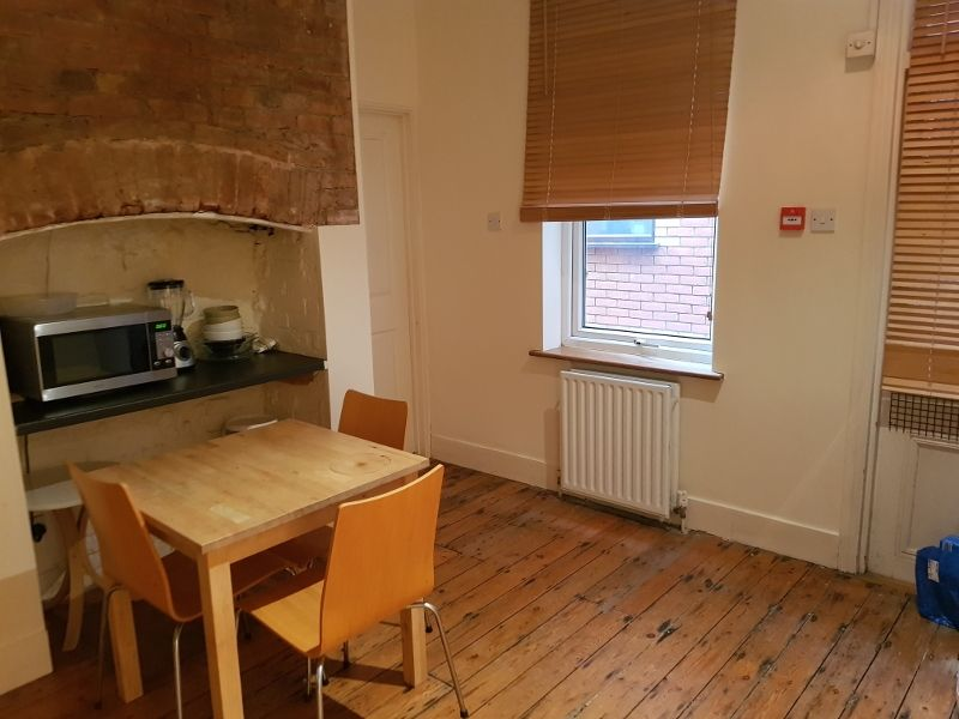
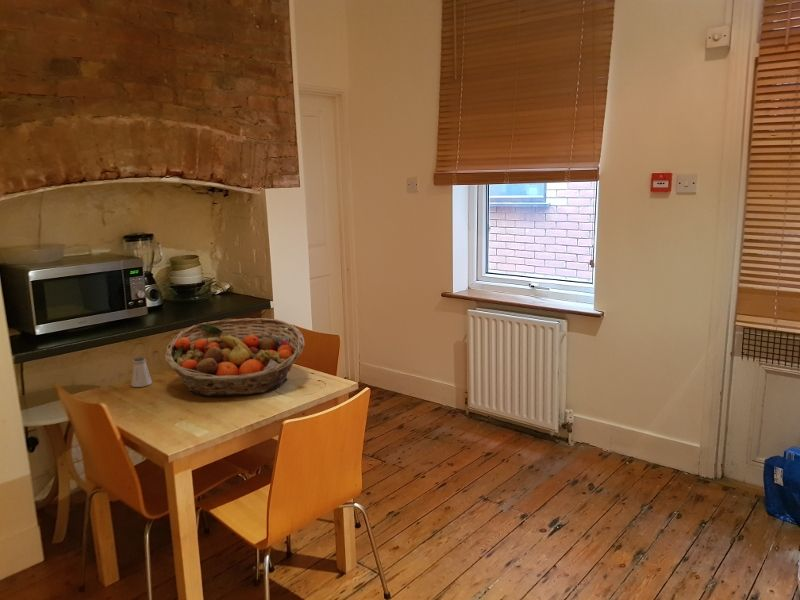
+ saltshaker (140, 371)
+ fruit basket (236, 355)
